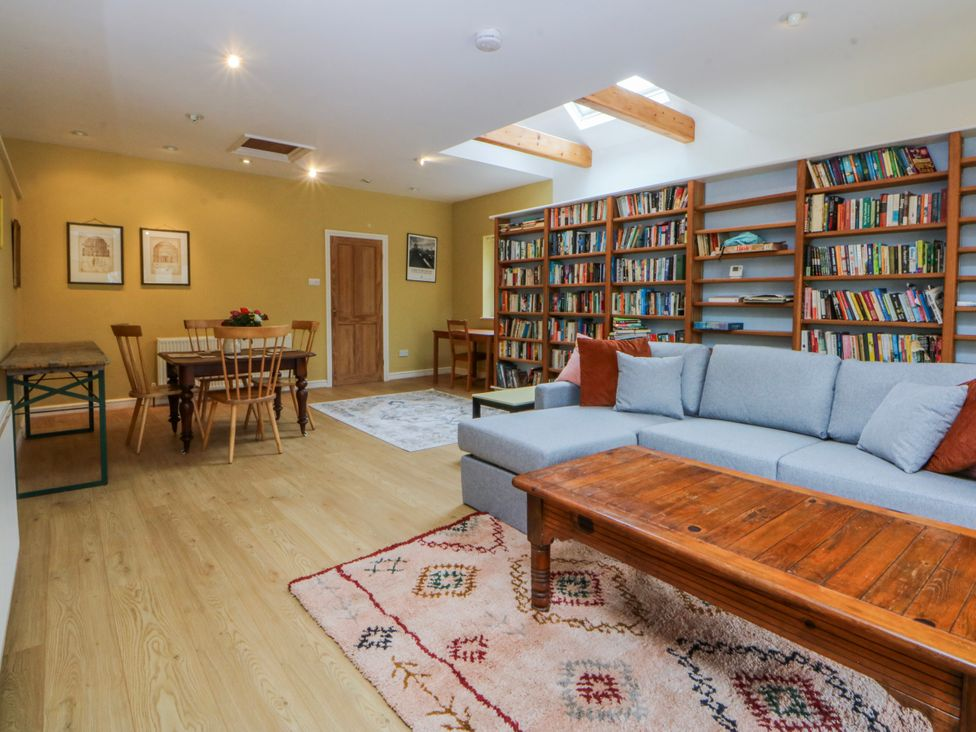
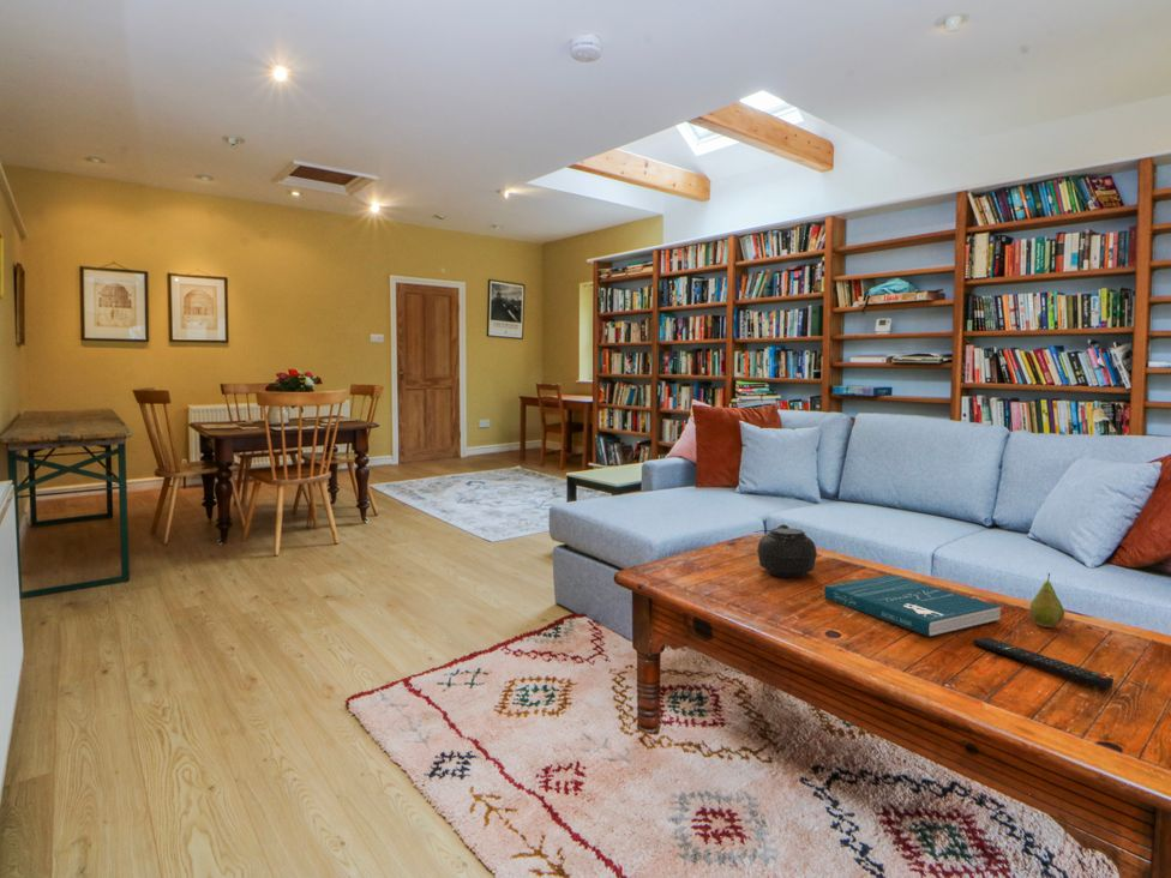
+ remote control (1039, 661)
+ fruit (1046, 600)
+ book (907, 601)
+ teapot (785, 549)
